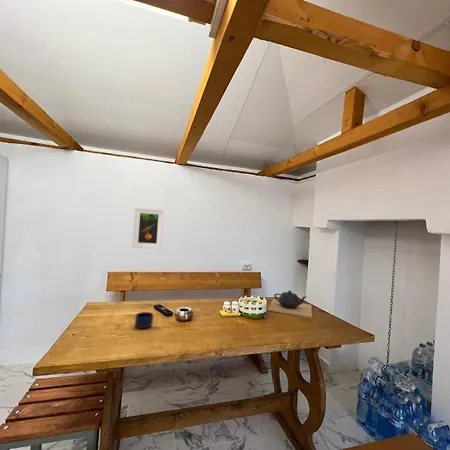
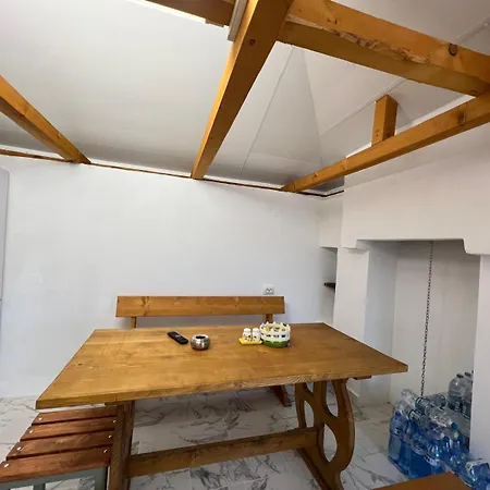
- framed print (148, 228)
- teapot (291, 299)
- mug (142, 321)
